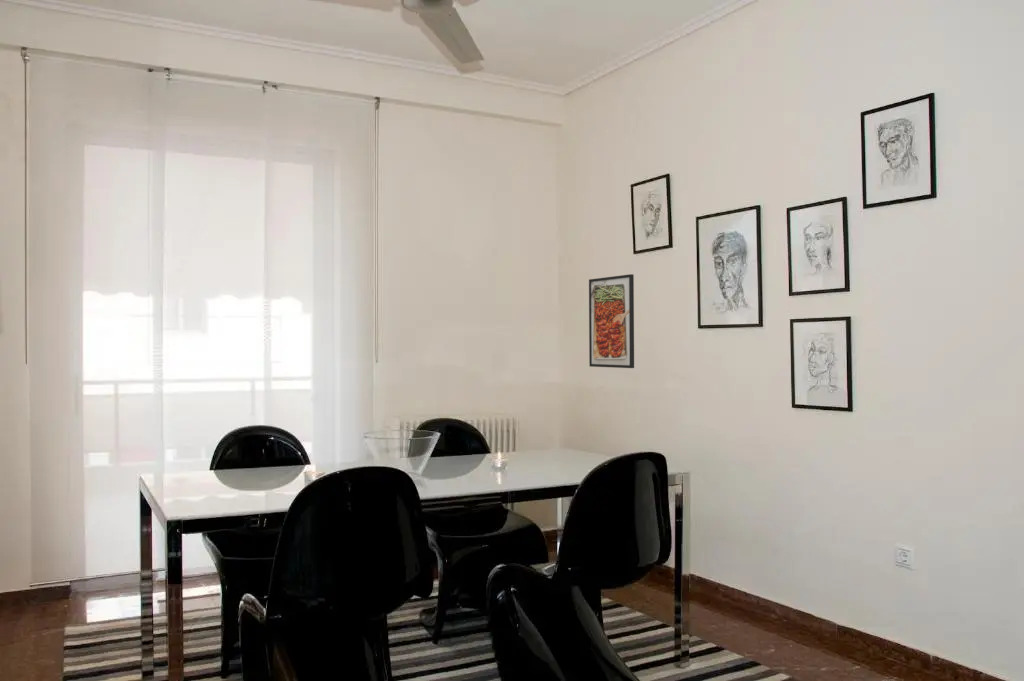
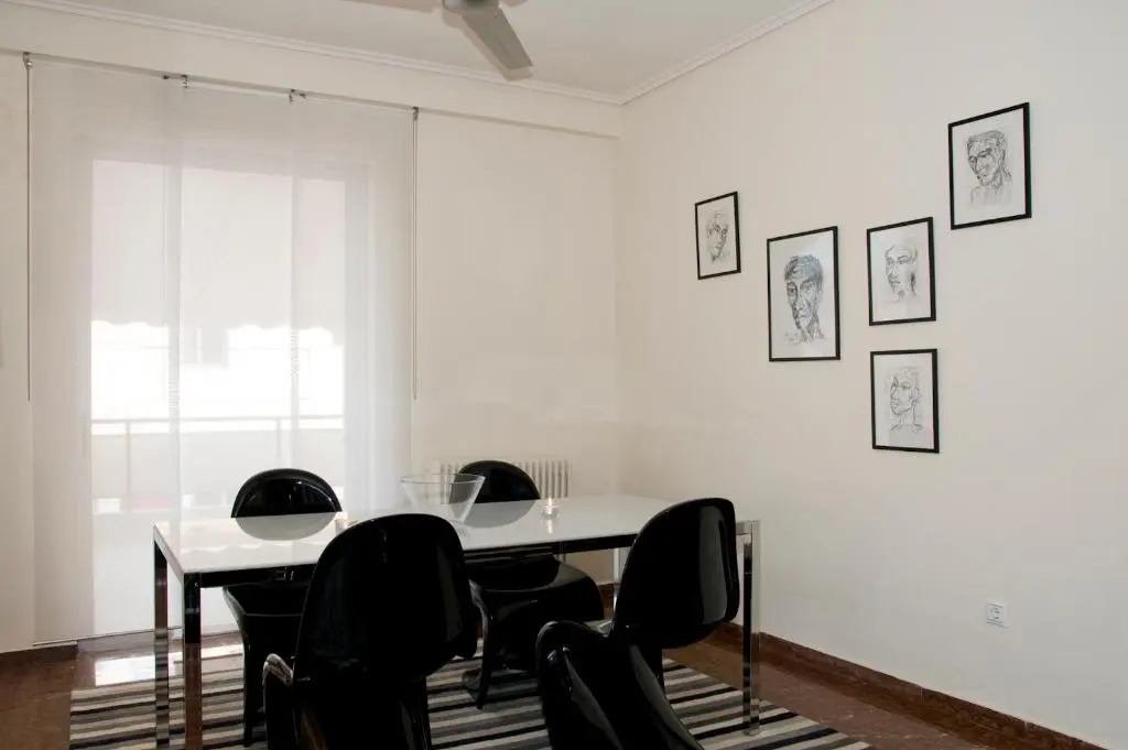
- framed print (610, 322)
